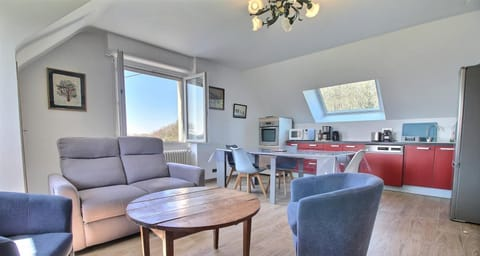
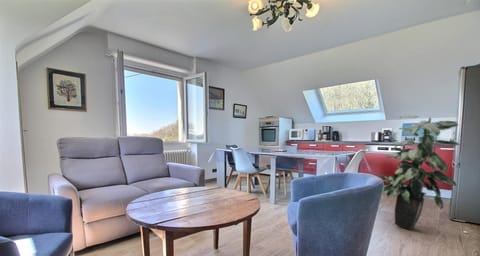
+ indoor plant (414, 171)
